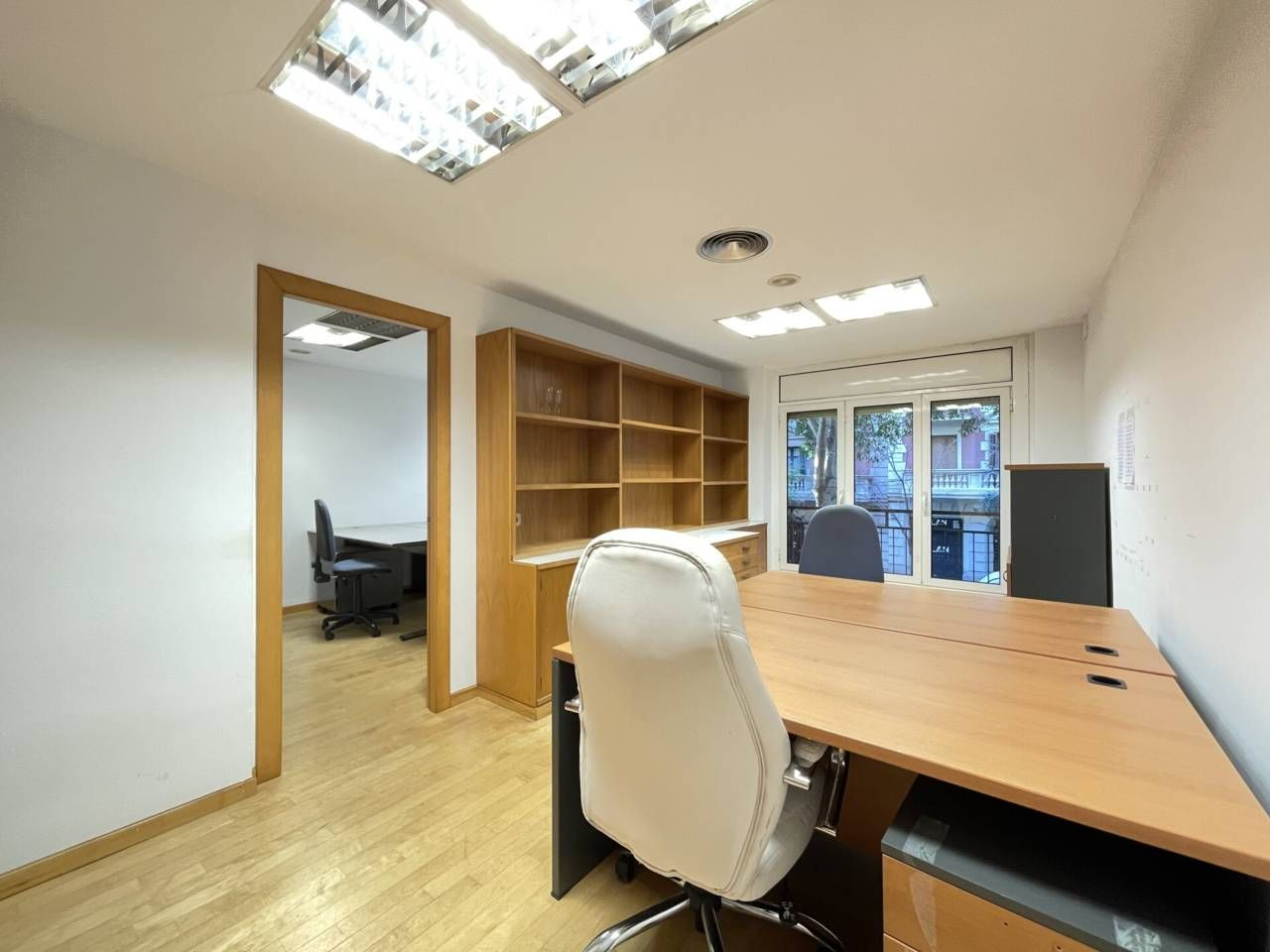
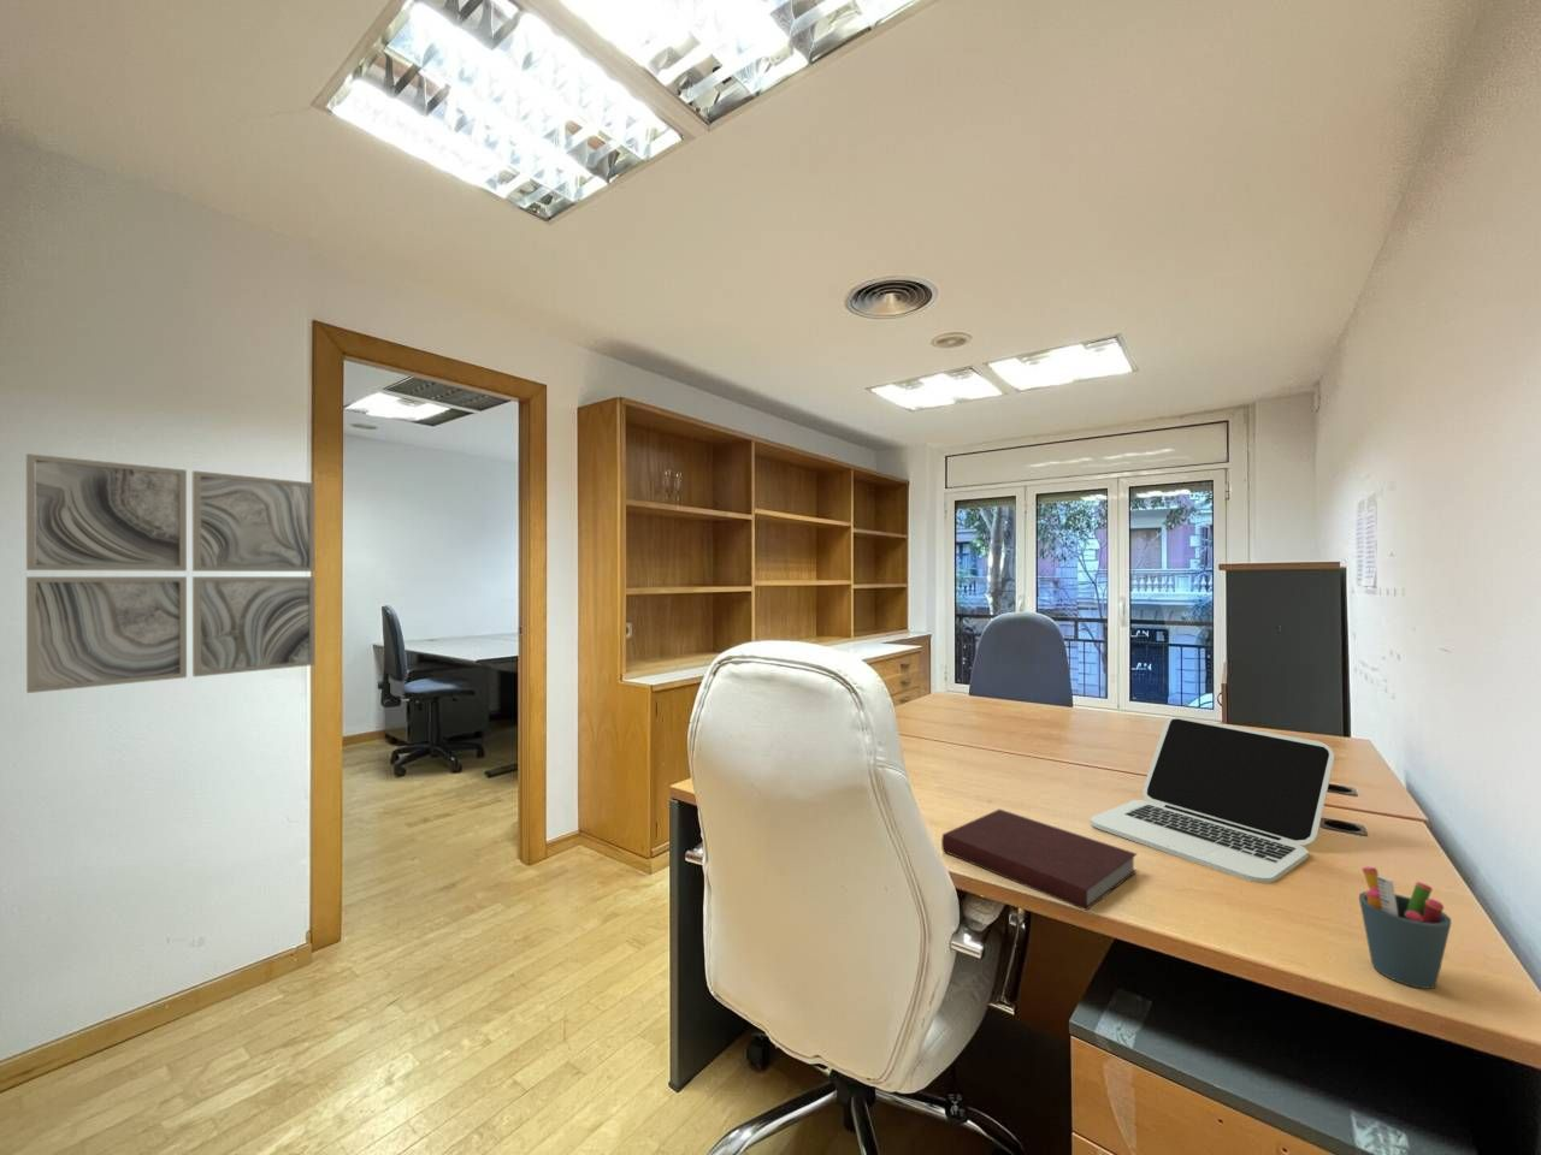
+ wall art (186, 570)
+ laptop (1207, 785)
+ pen holder (1401, 922)
+ notebook (1035, 852)
